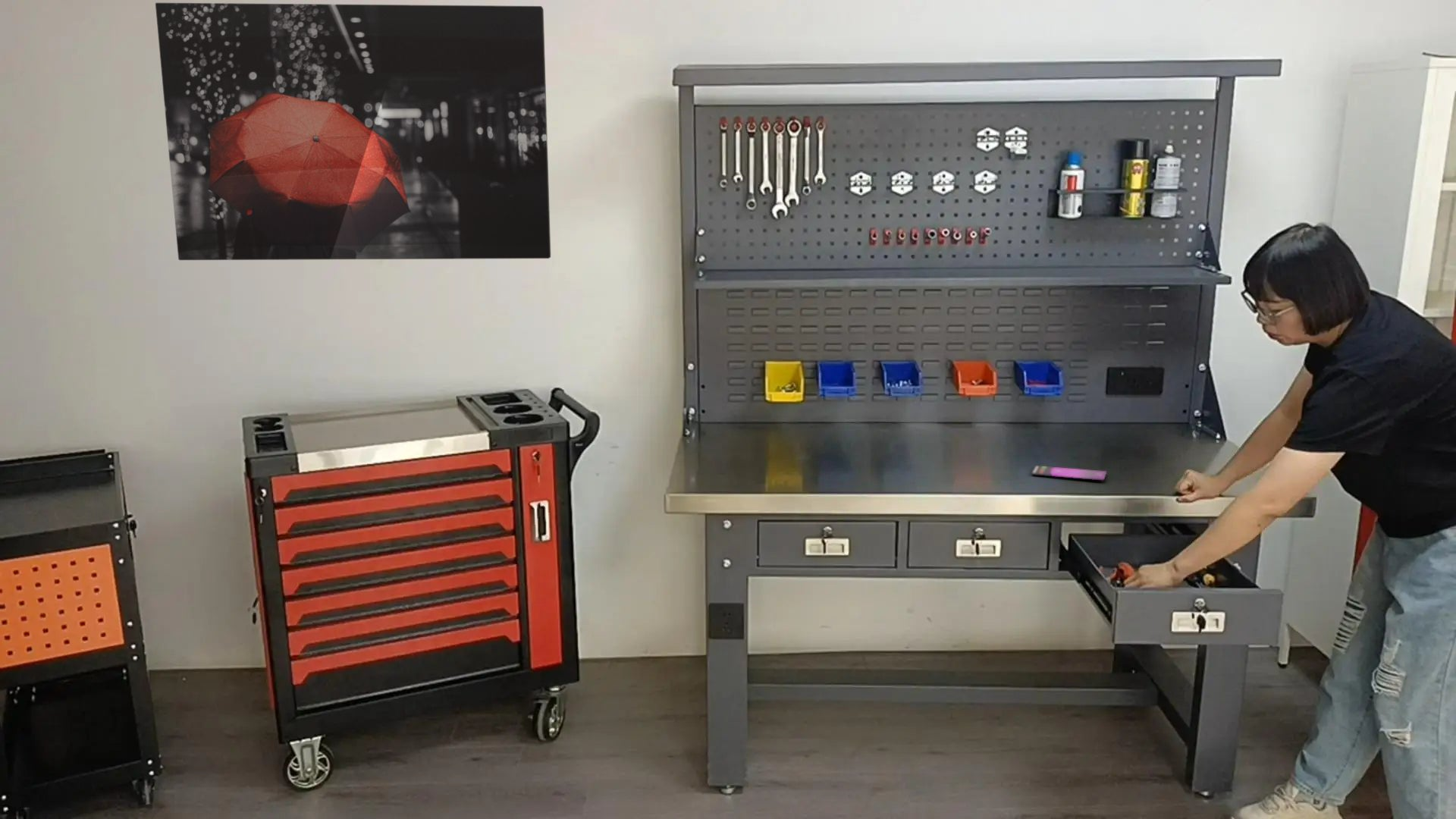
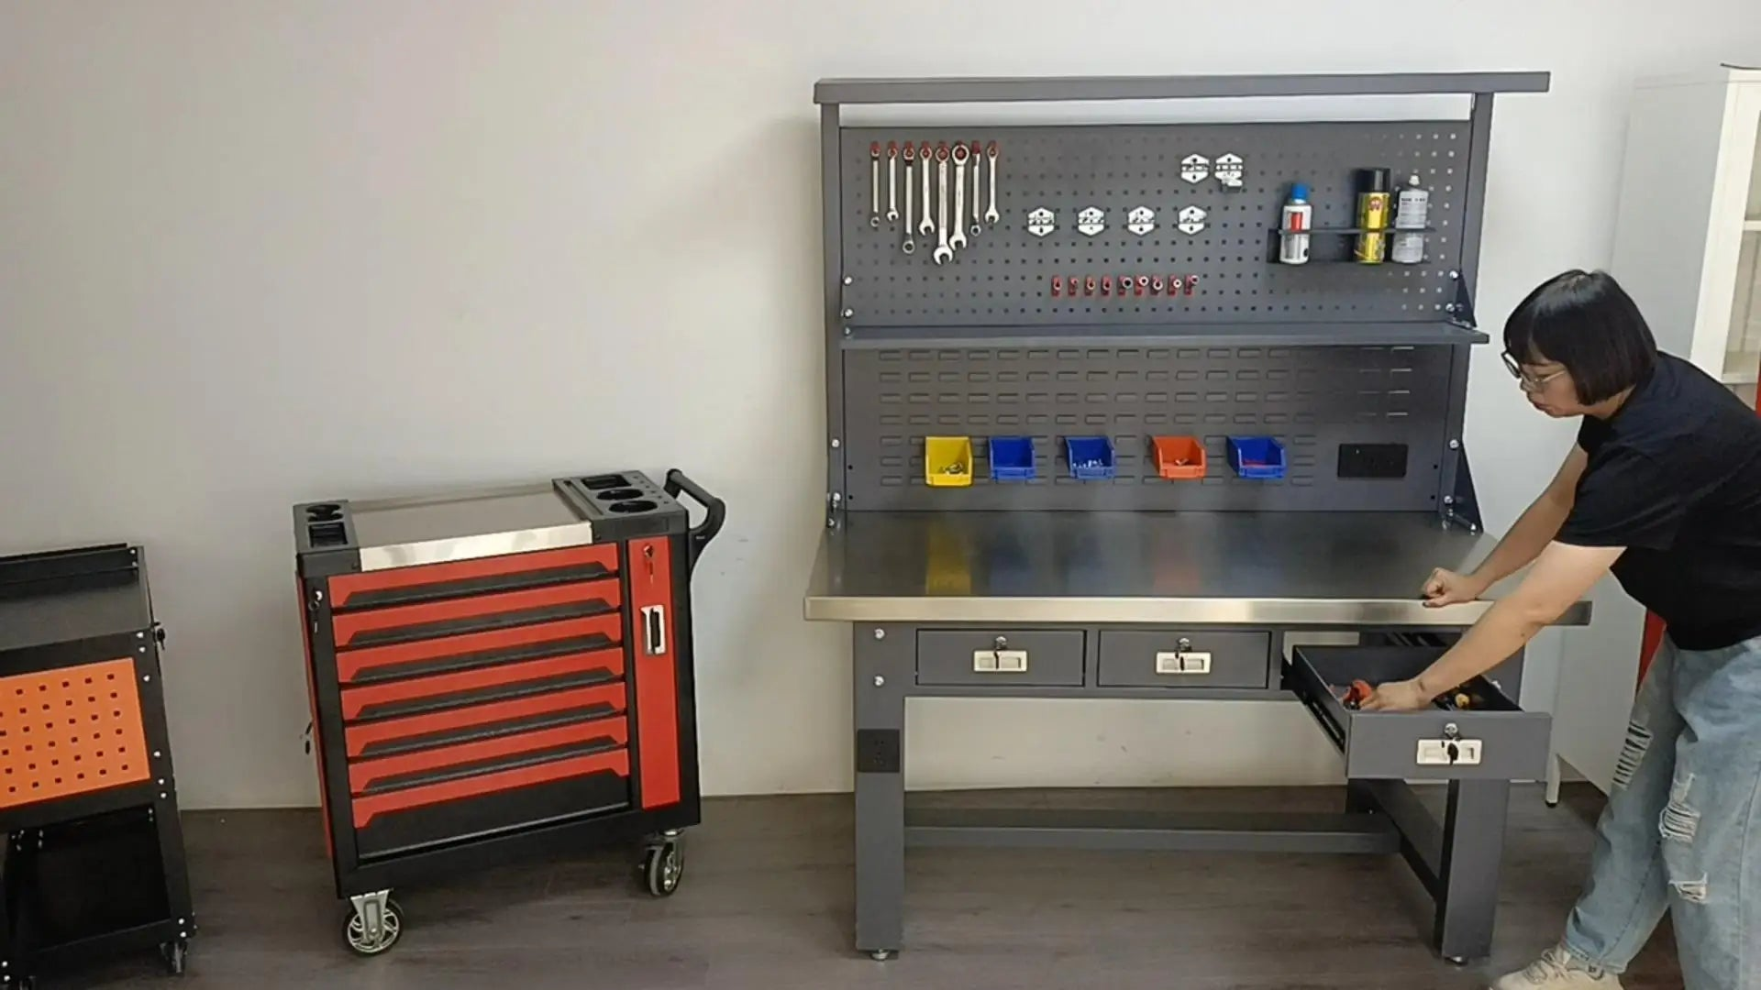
- smartphone (1068, 472)
- wall art (359, 134)
